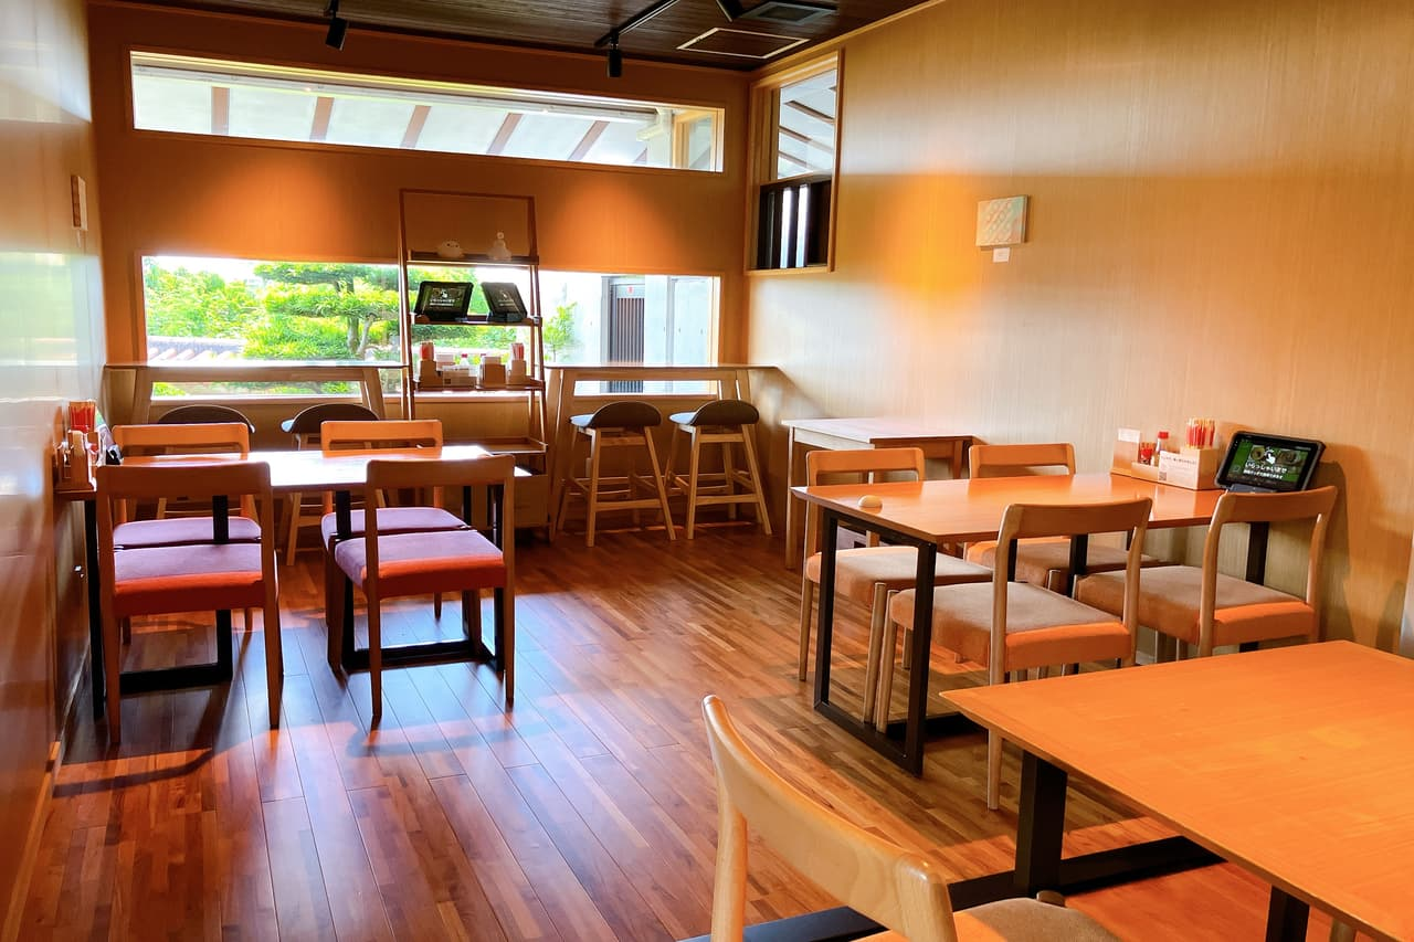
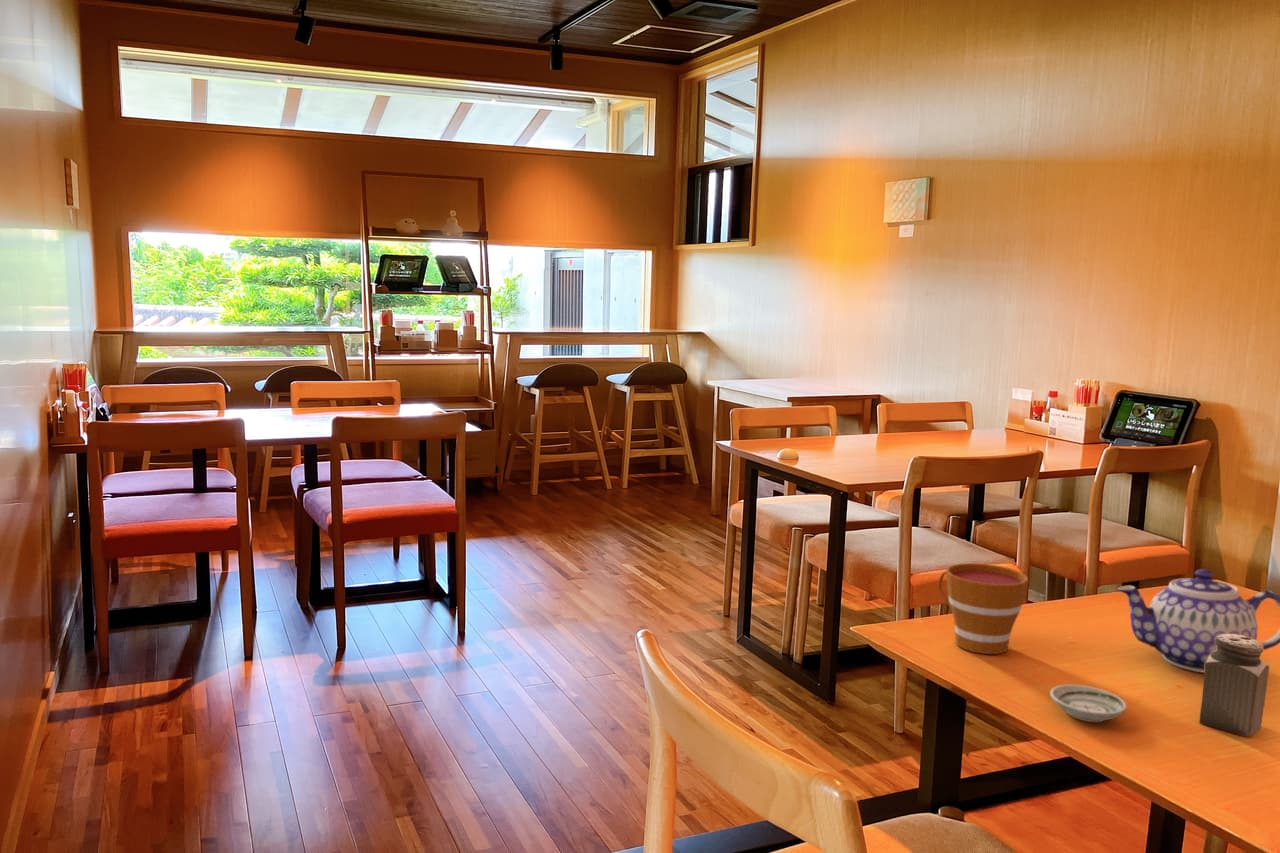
+ cup (977, 607)
+ saucer (1087, 706)
+ salt shaker (1235, 681)
+ teapot (1201, 616)
